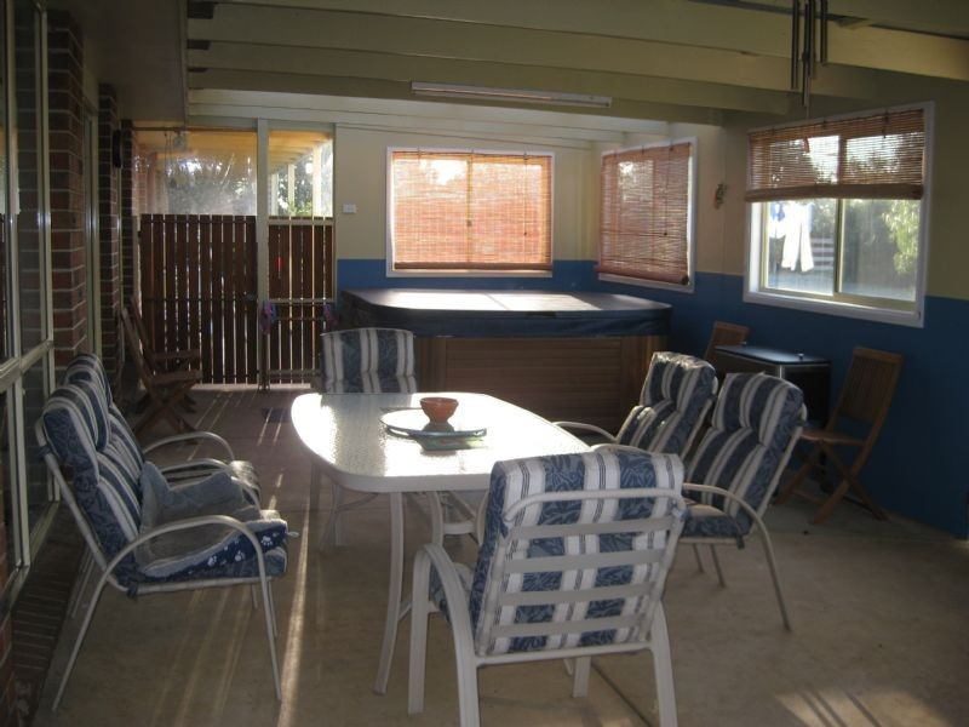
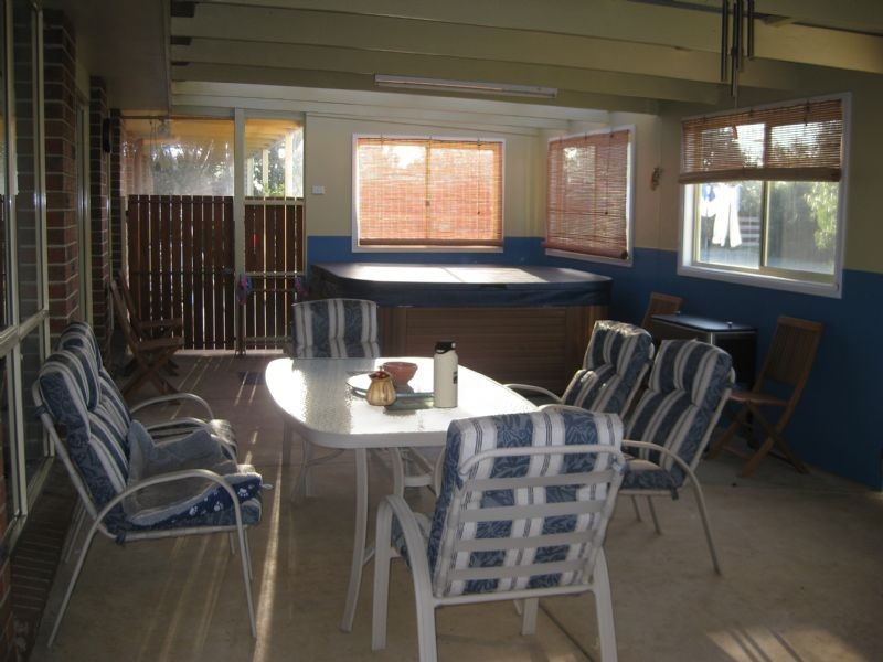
+ water bottle (445, 373)
+ teapot (381, 384)
